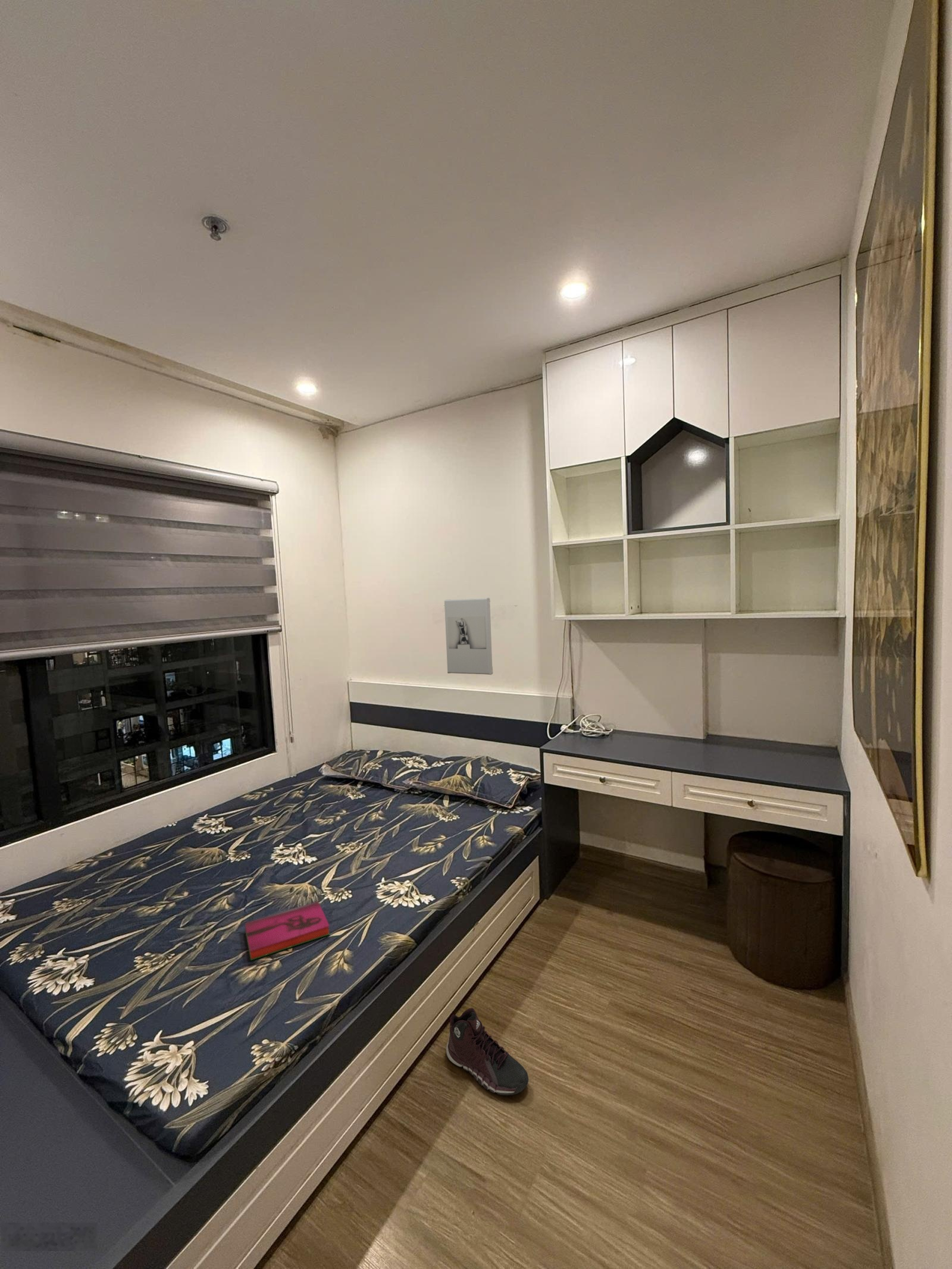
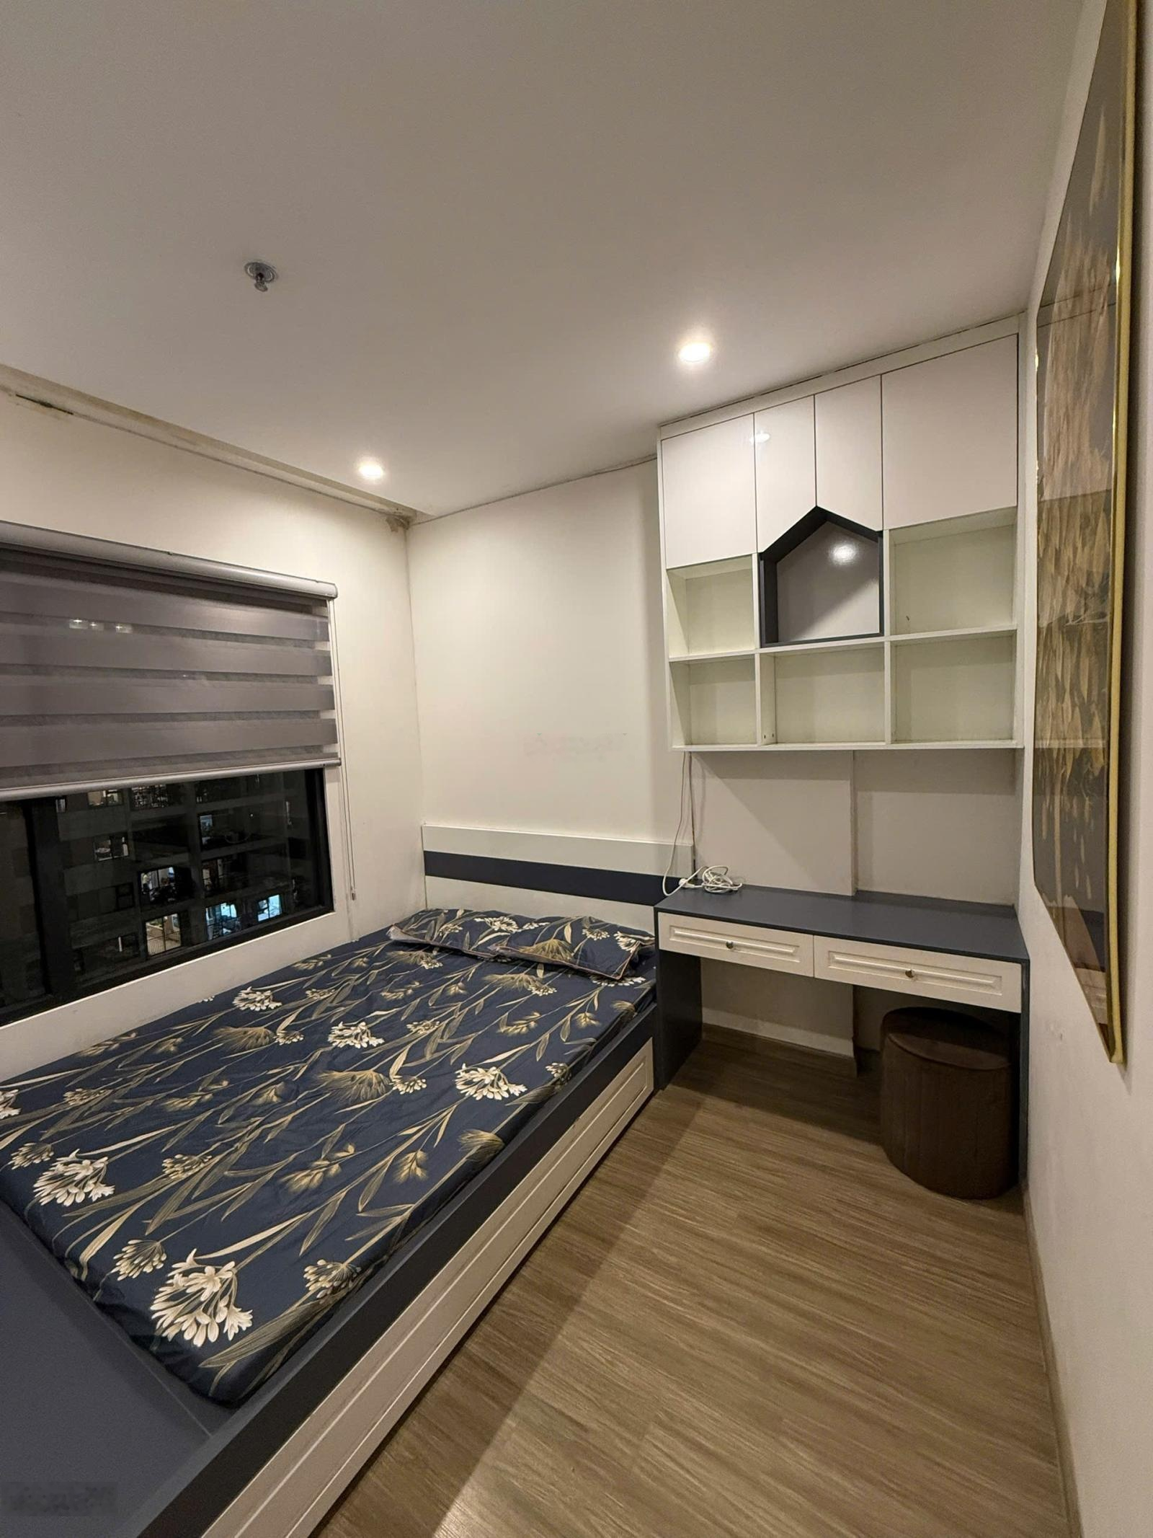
- hardback book (287, 928)
- sneaker (483, 1046)
- wall sculpture (468, 636)
